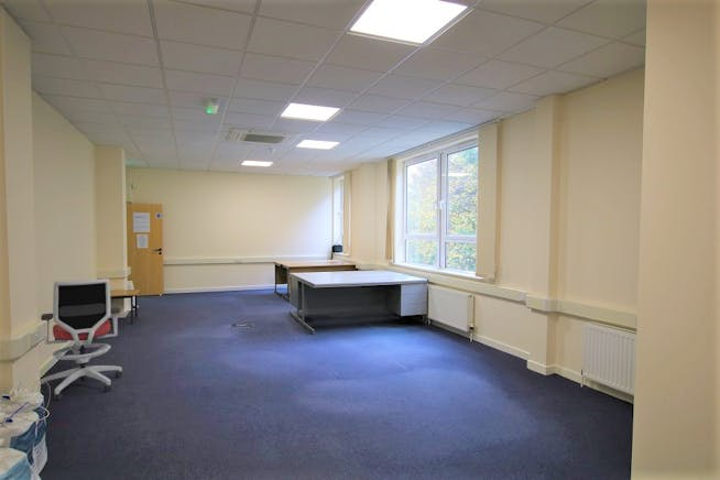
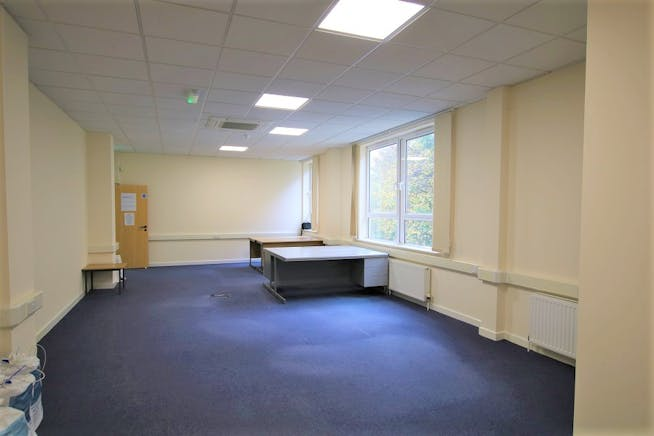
- office chair (81, 330)
